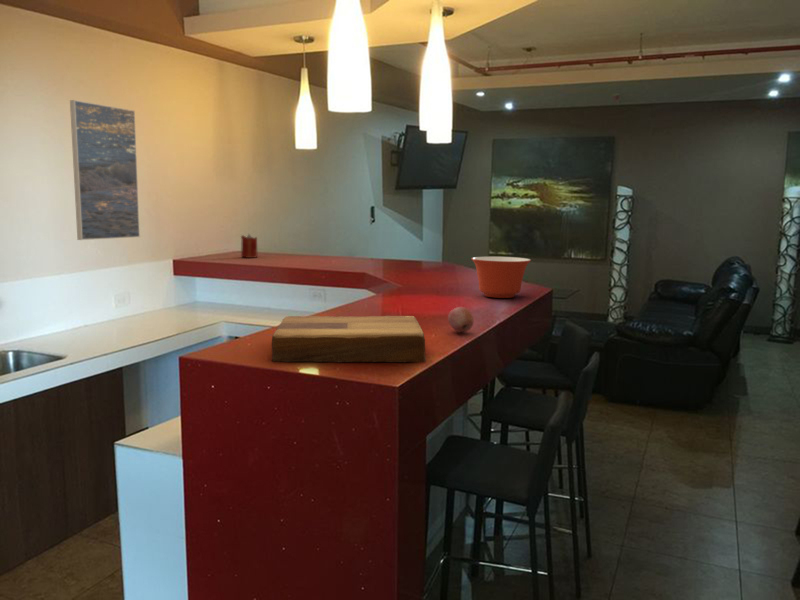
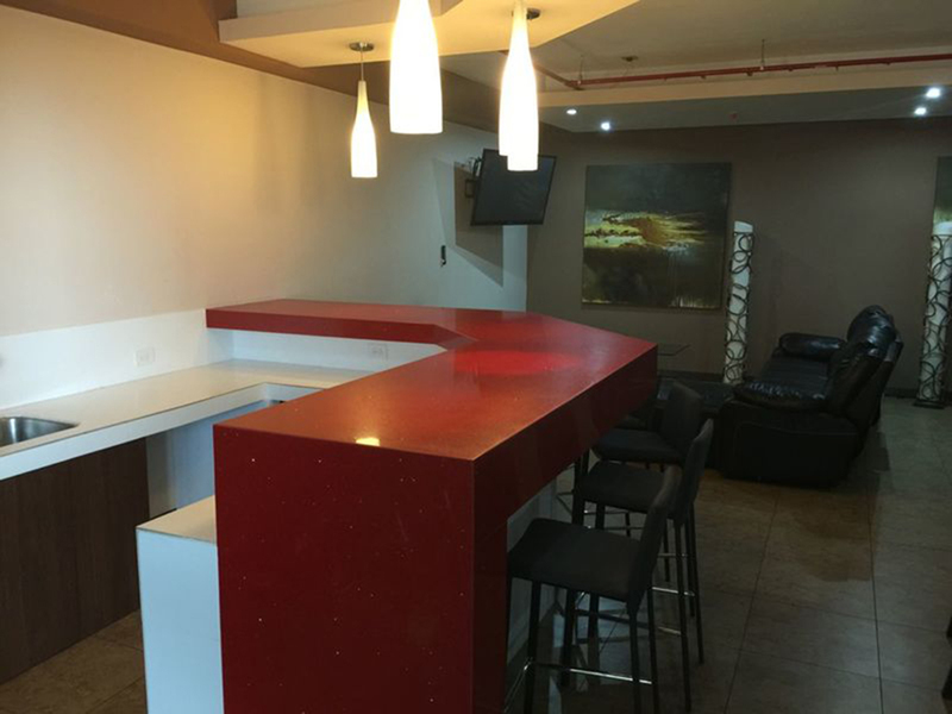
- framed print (107, 173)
- mixing bowl (500, 277)
- cutting board (350, 336)
- candle (249, 245)
- fruit (460, 319)
